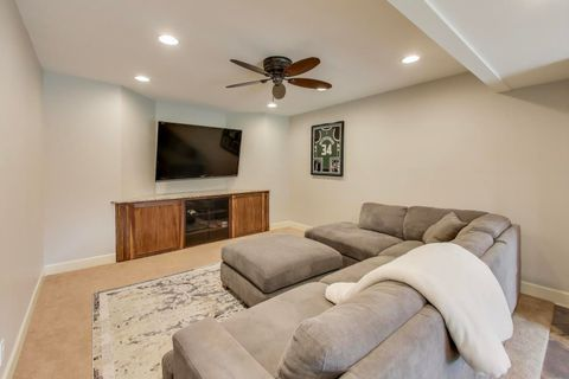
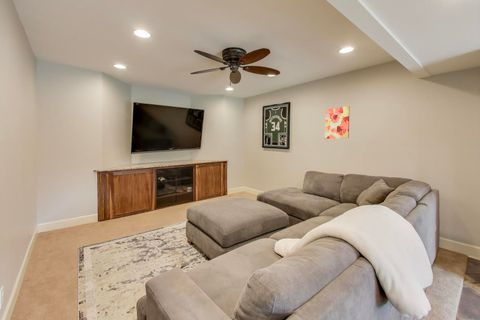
+ wall art (336, 123)
